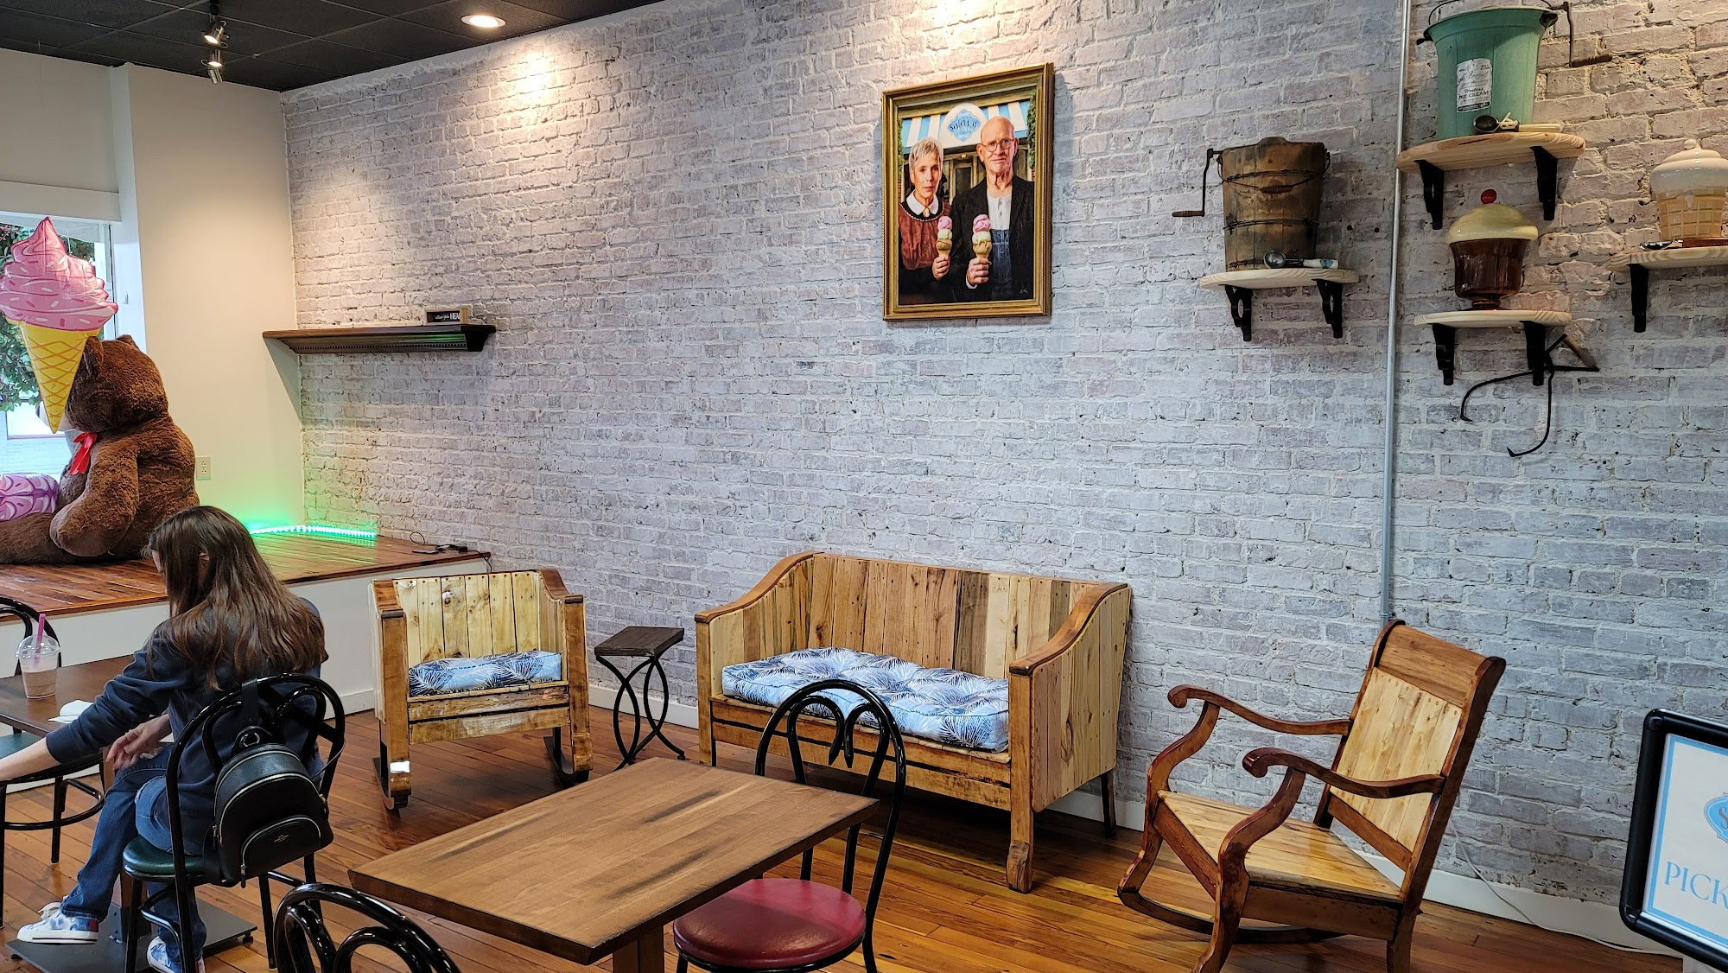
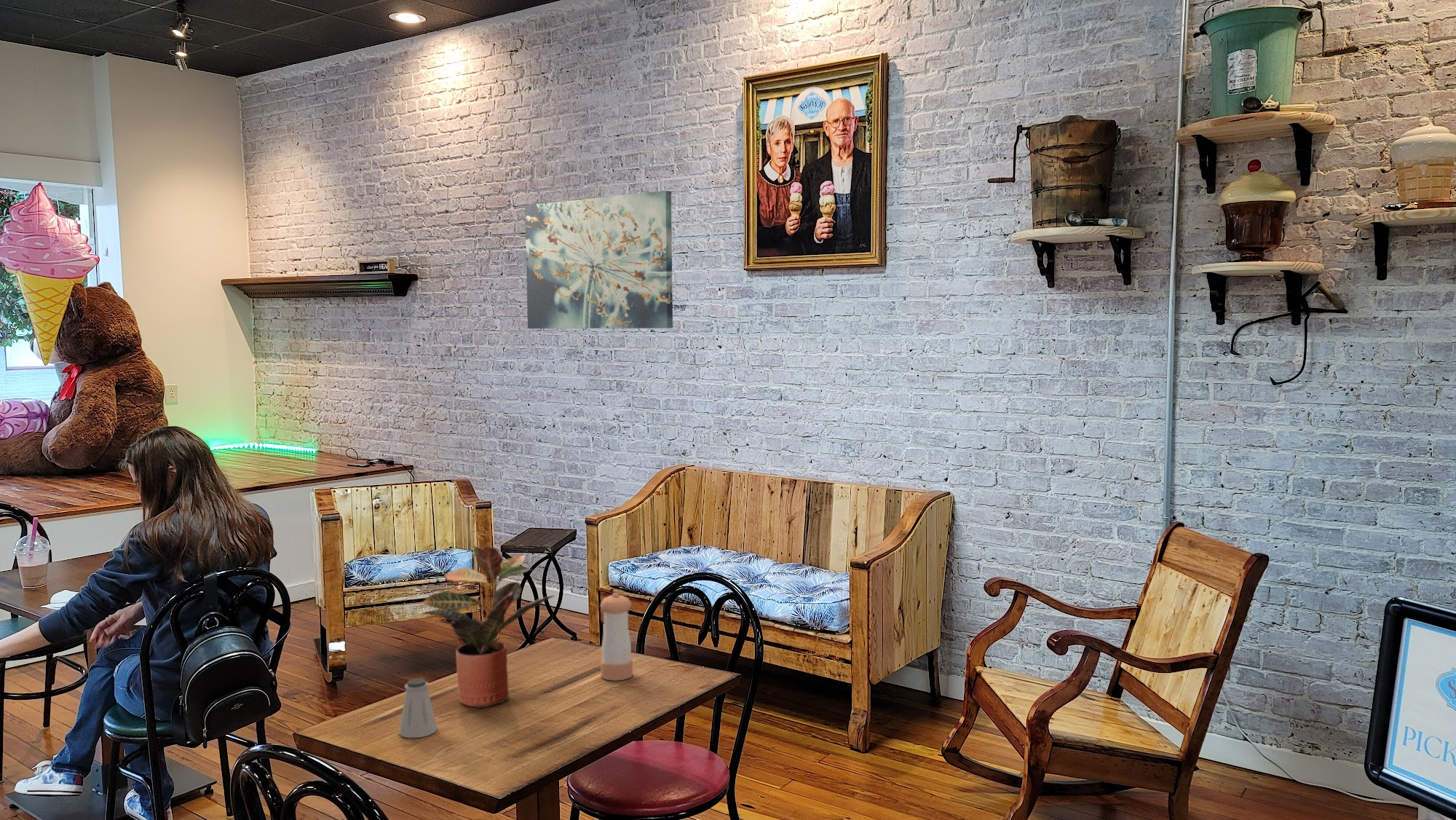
+ potted plant (490, 615)
+ pepper shaker (616, 634)
+ wall art (595, 264)
+ saltshaker (417, 706)
